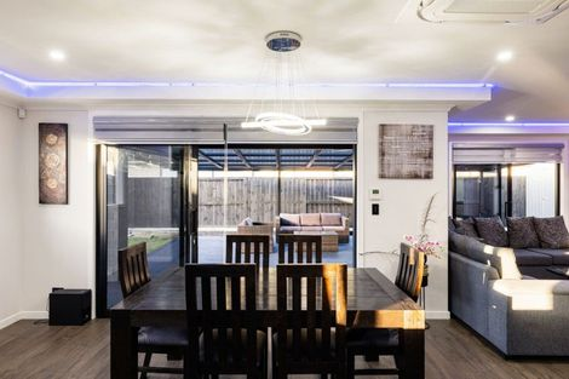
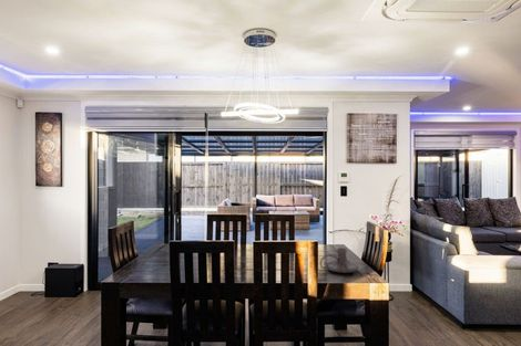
+ candle holder (338, 260)
